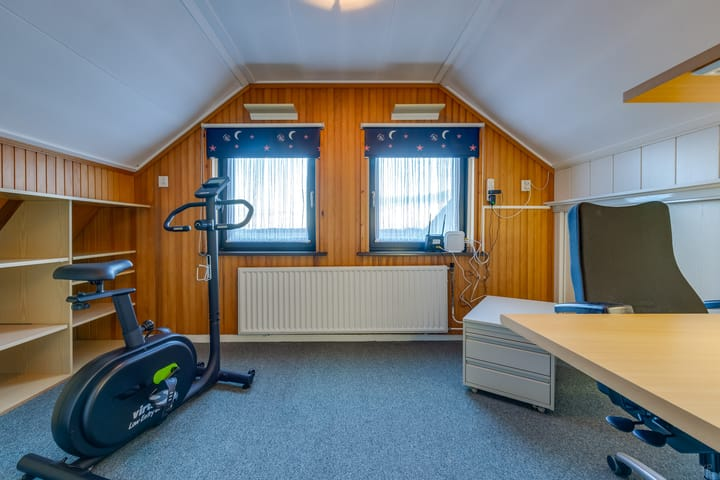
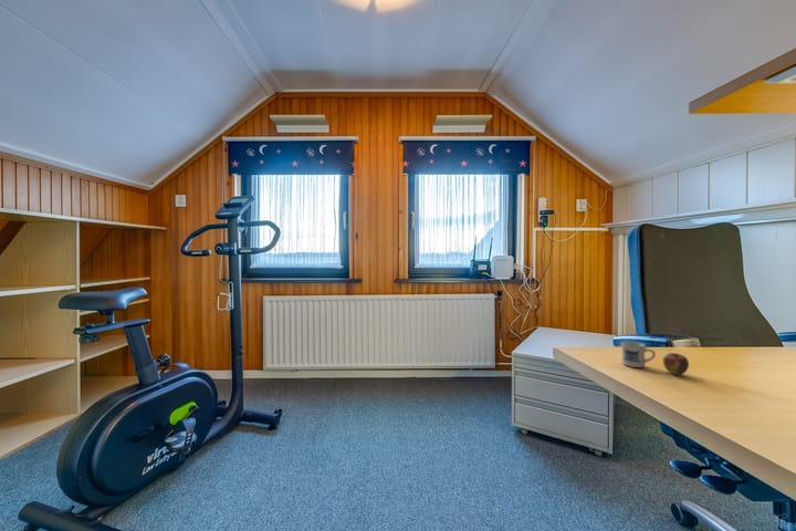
+ mug (652, 357)
